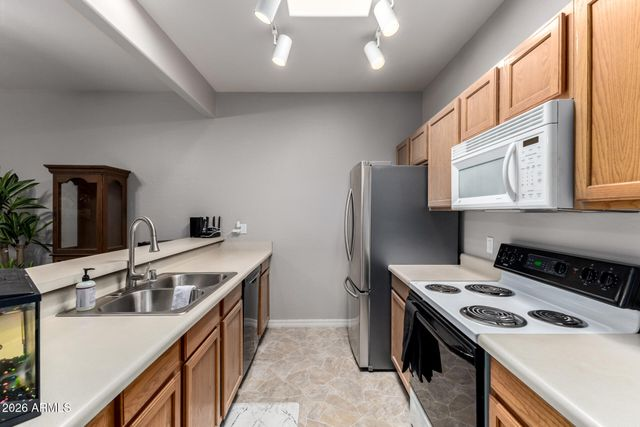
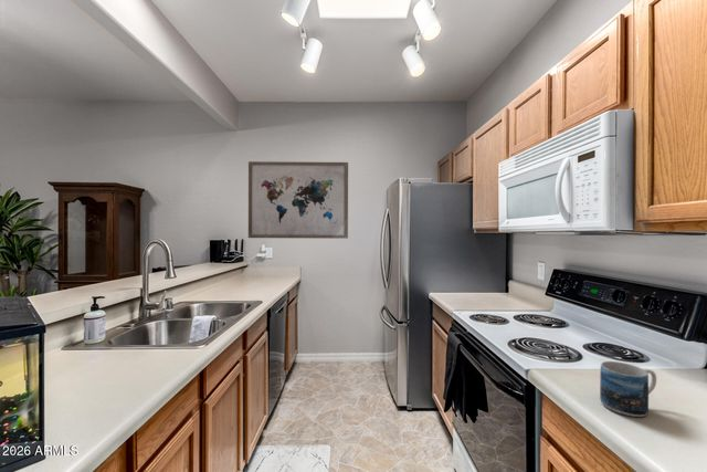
+ wall art (298, 200)
+ mug (631, 387)
